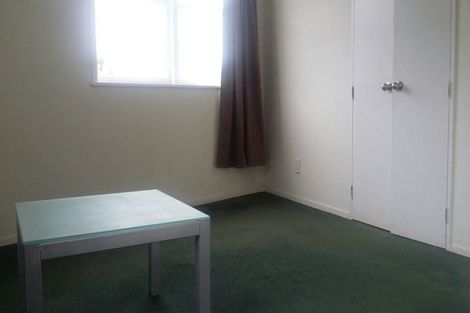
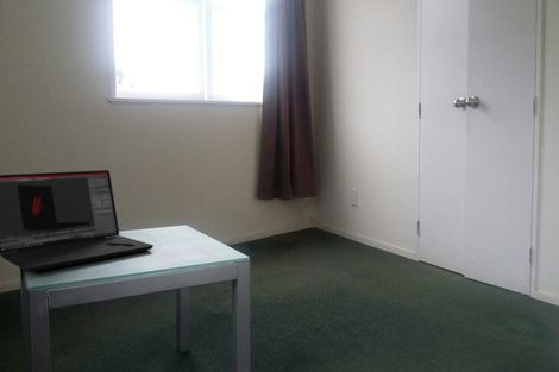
+ laptop (73, 214)
